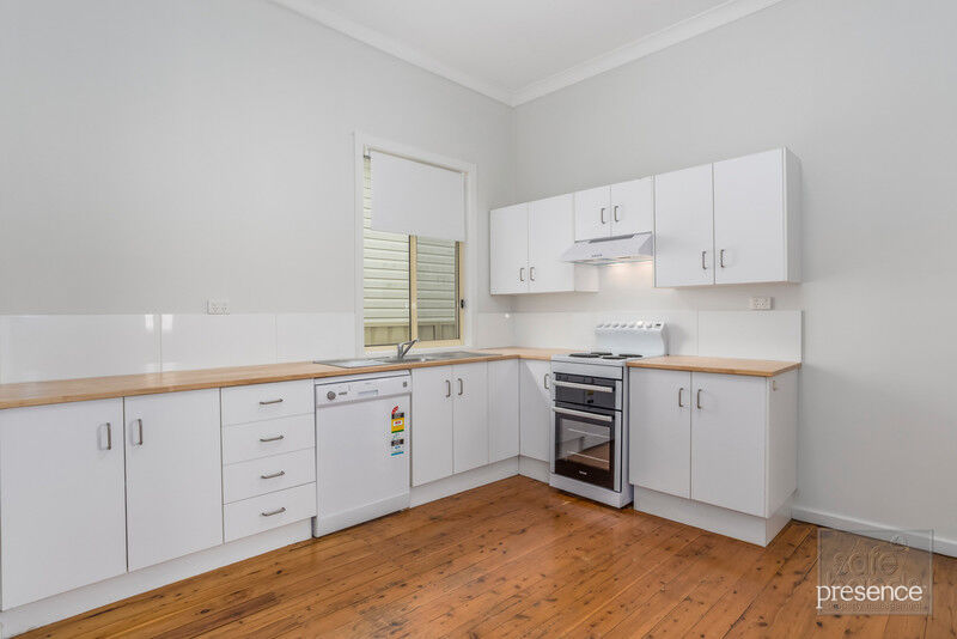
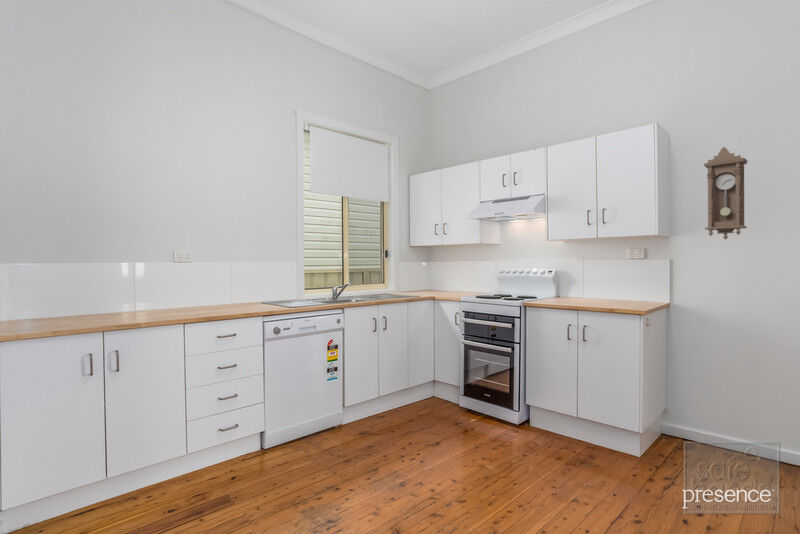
+ pendulum clock (725, 194)
